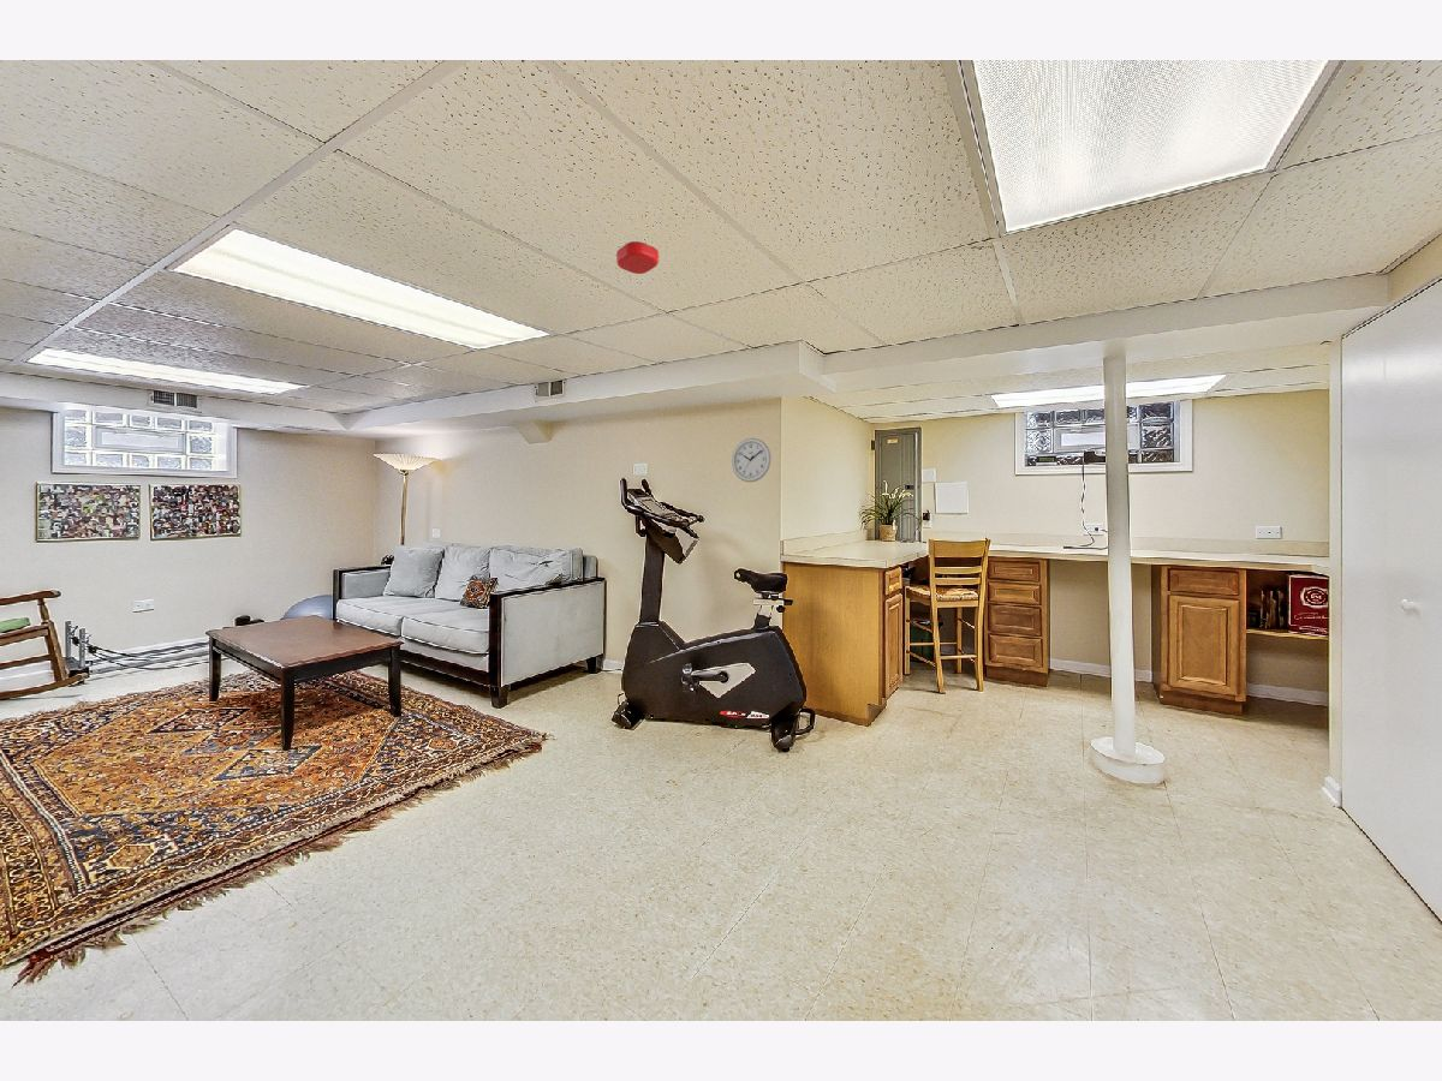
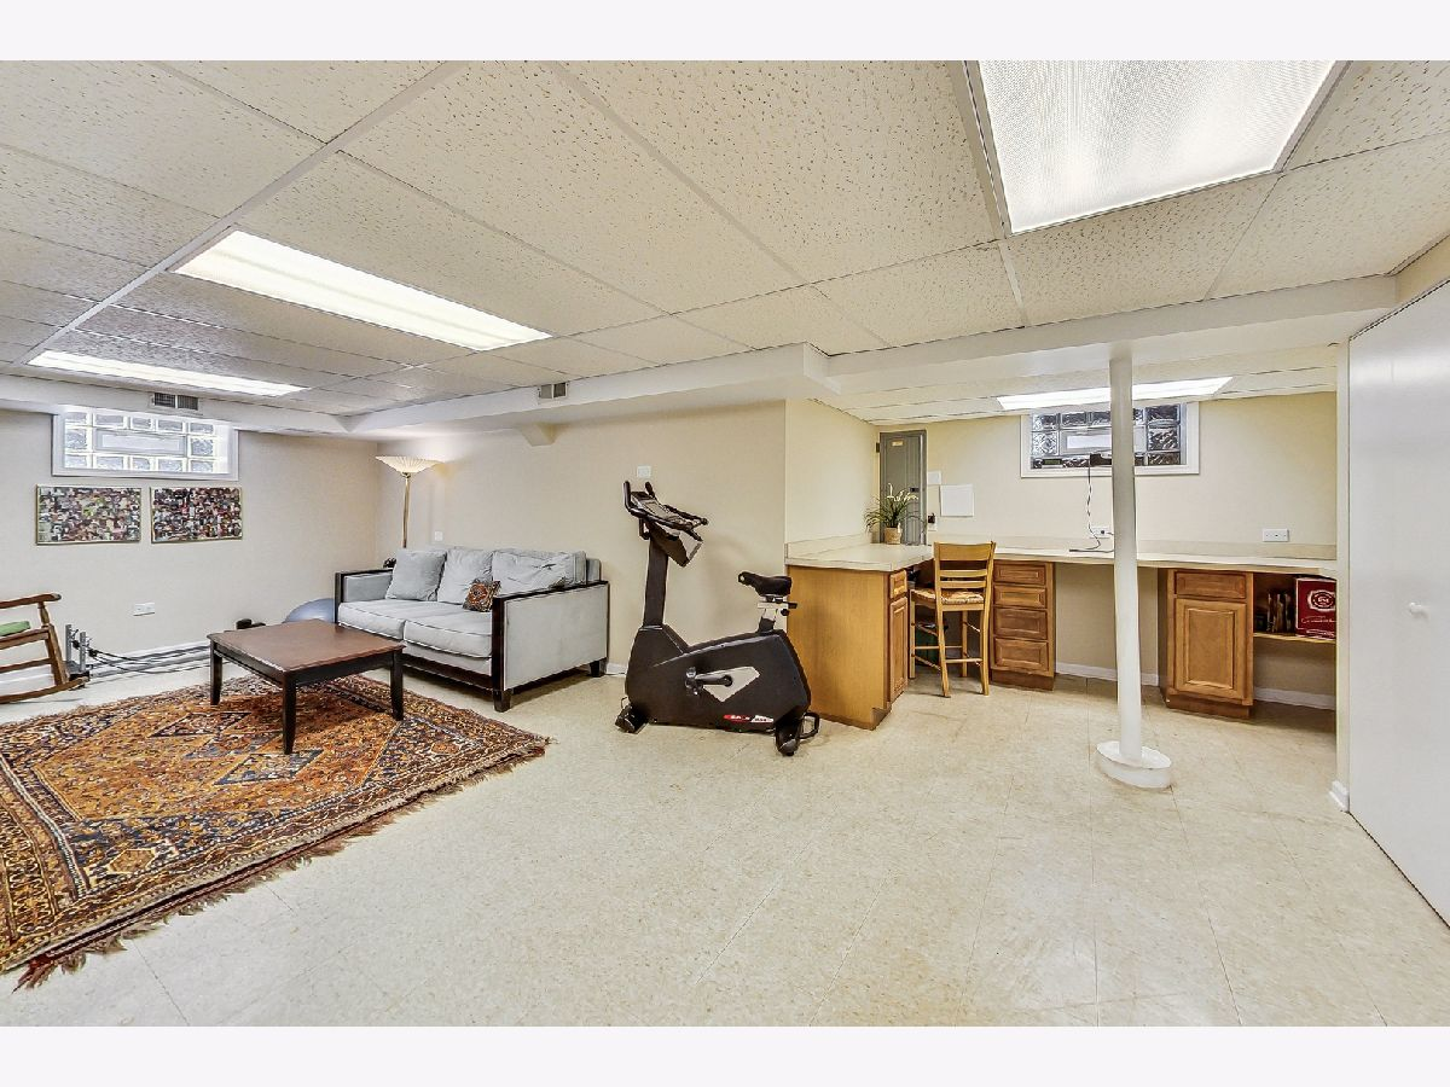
- wall clock (750, 460)
- smoke detector (637, 257)
